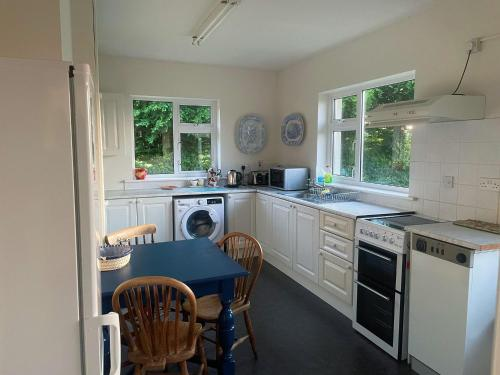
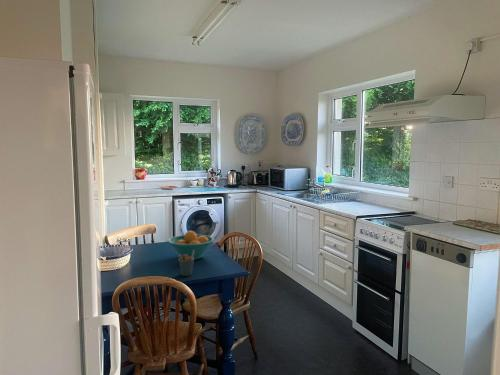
+ pen holder (186, 262)
+ fruit bowl (191, 244)
